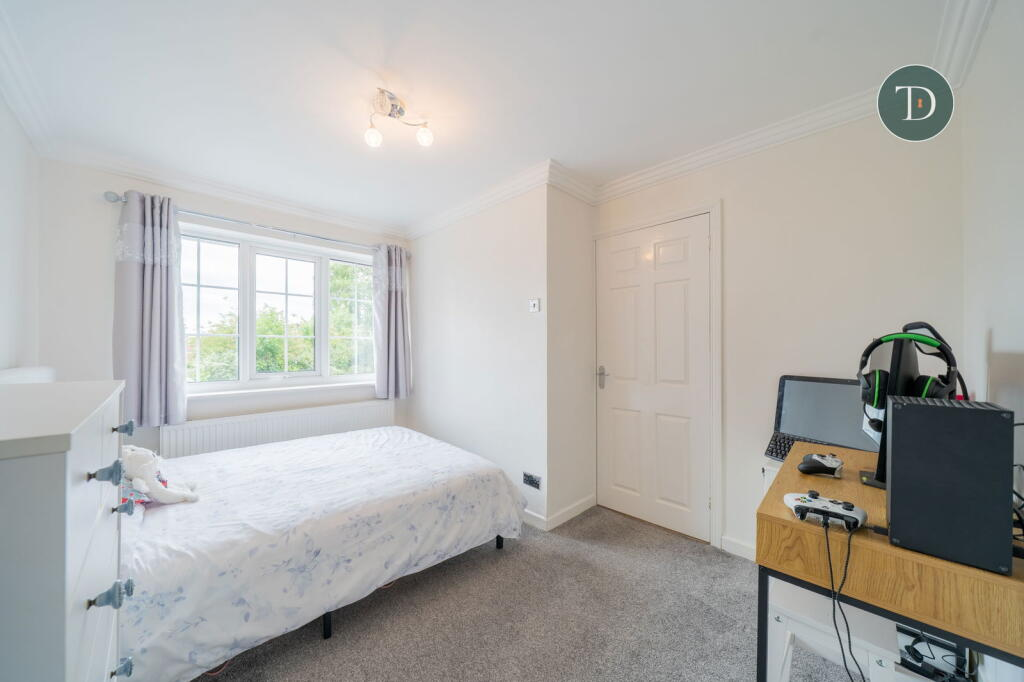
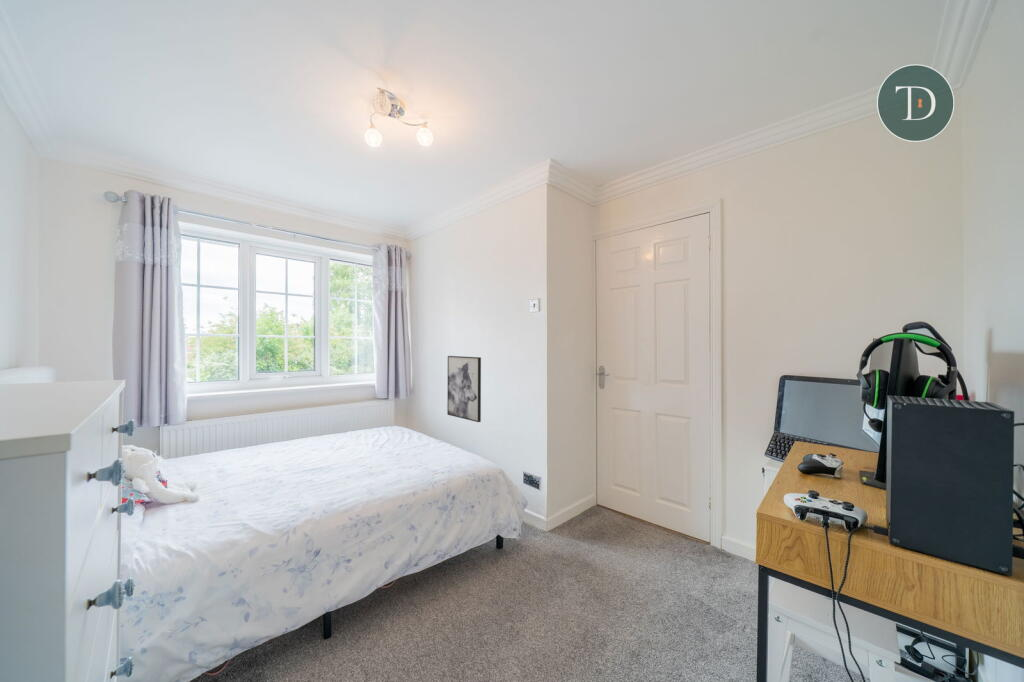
+ wall art (463, 387)
